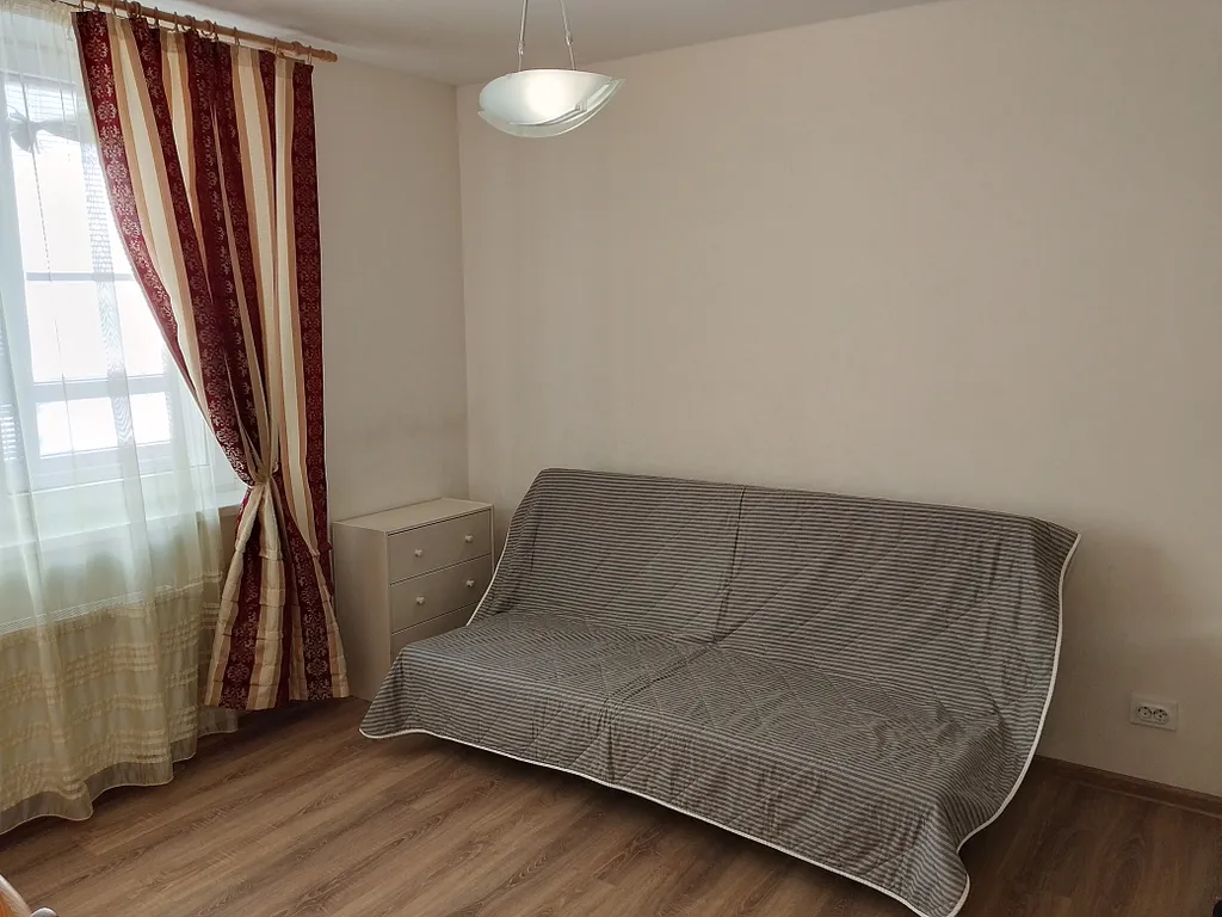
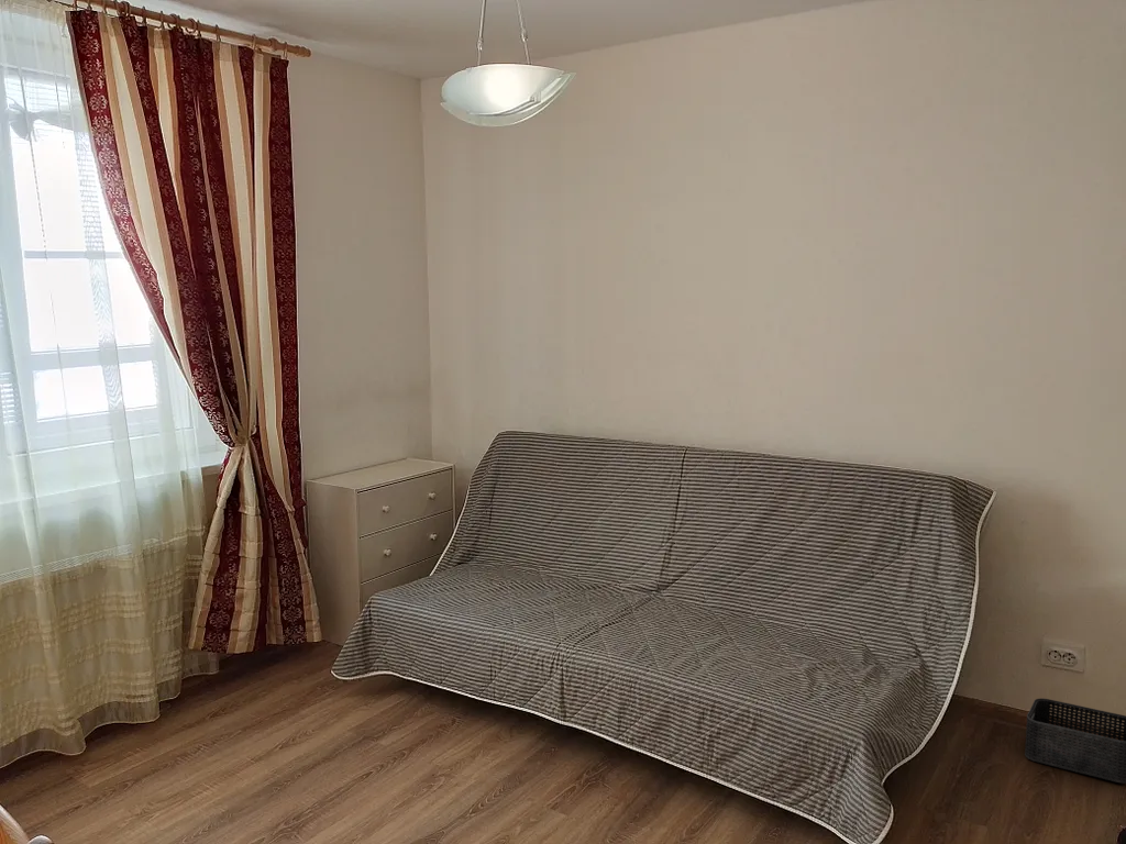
+ storage bin (1081, 738)
